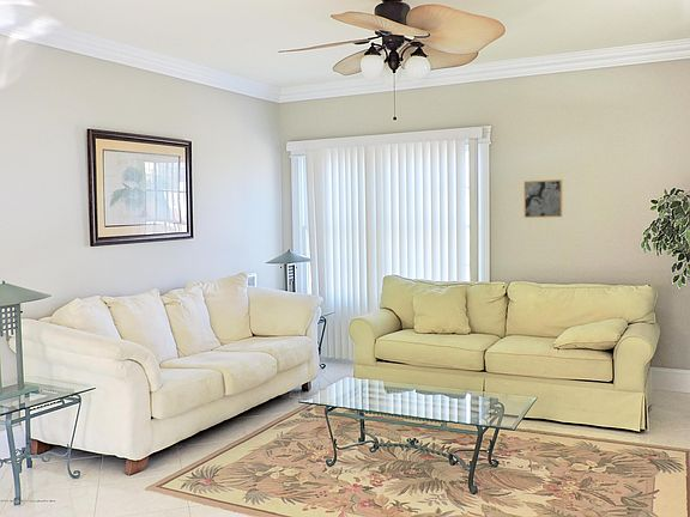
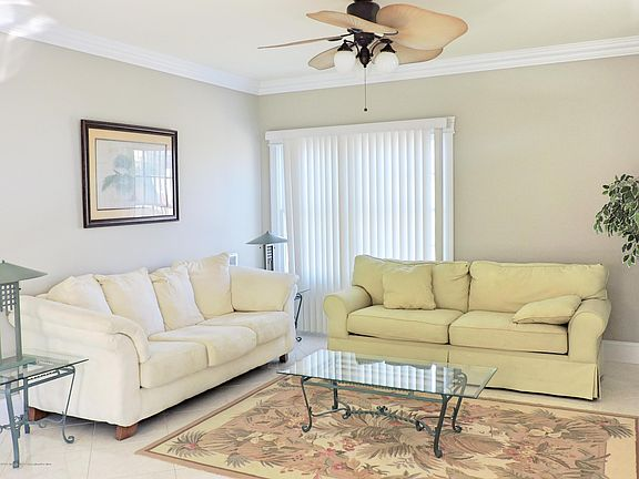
- wall art (543, 199)
